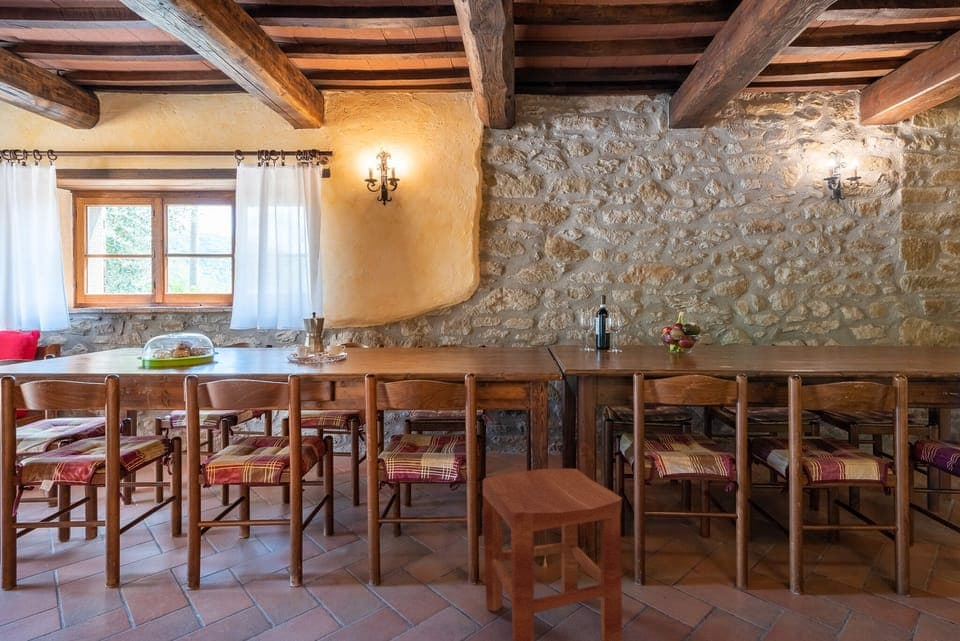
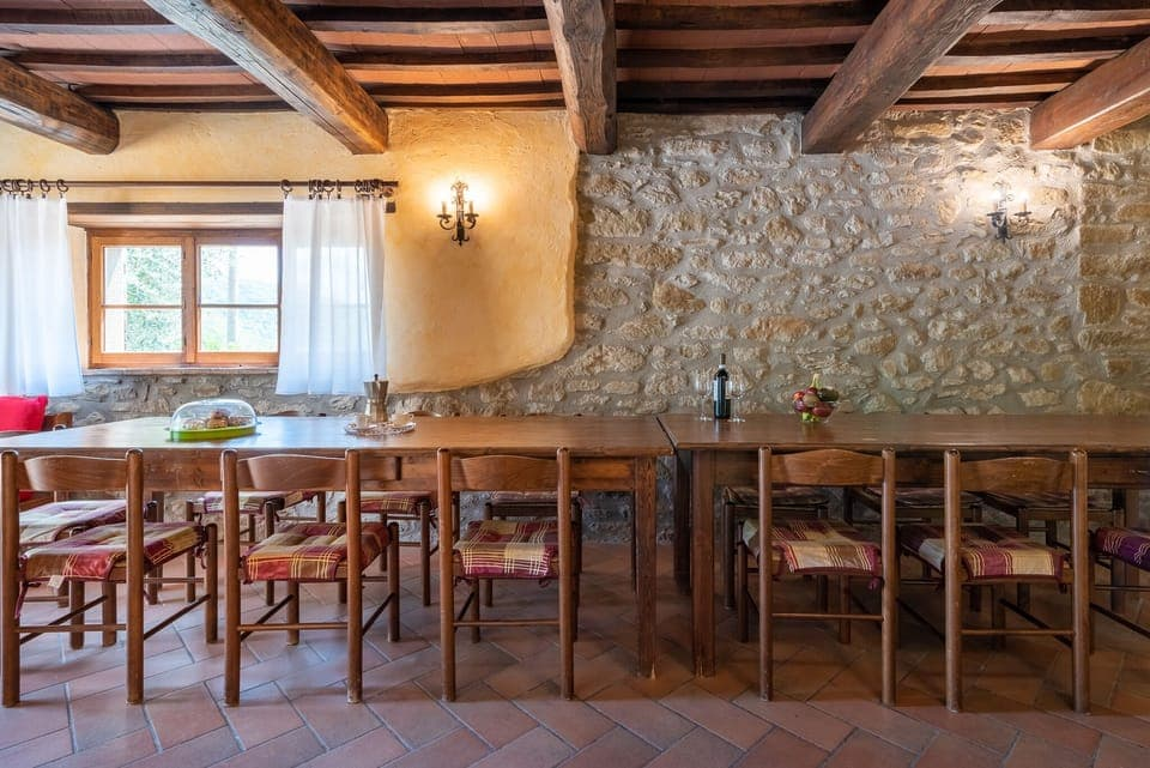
- stool (548, 554)
